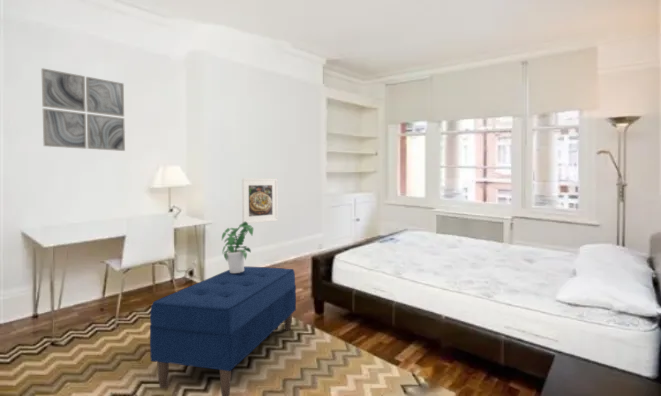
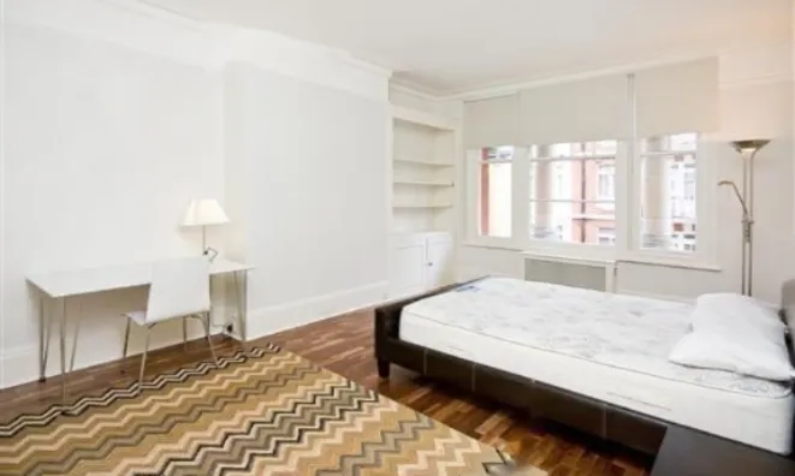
- wall art (85, 113)
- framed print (260, 200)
- potted plant (240, 247)
- bench (235, 318)
